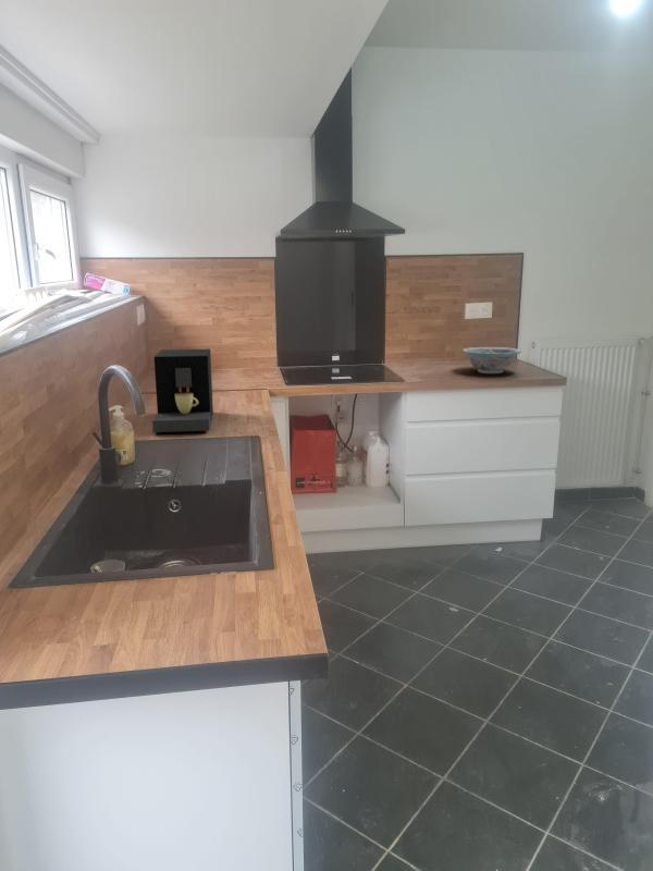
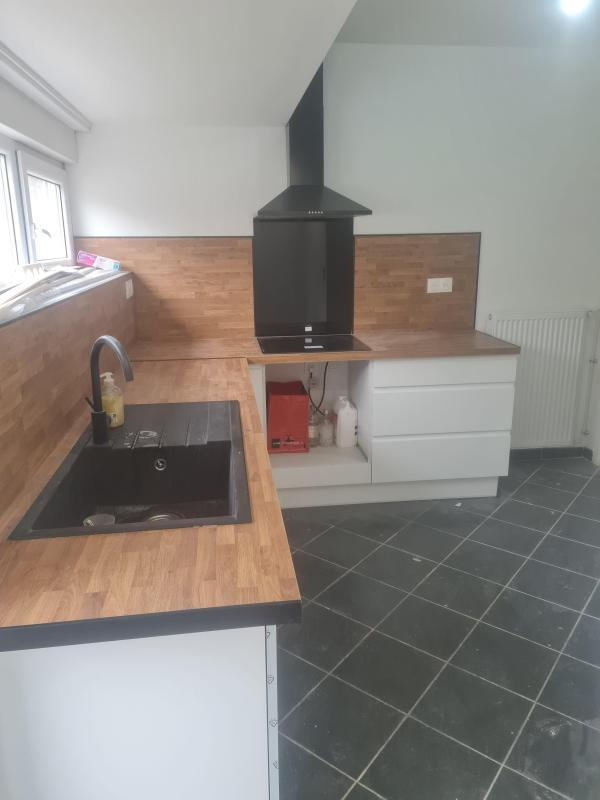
- coffee maker (183, 389)
- bowl (491, 360)
